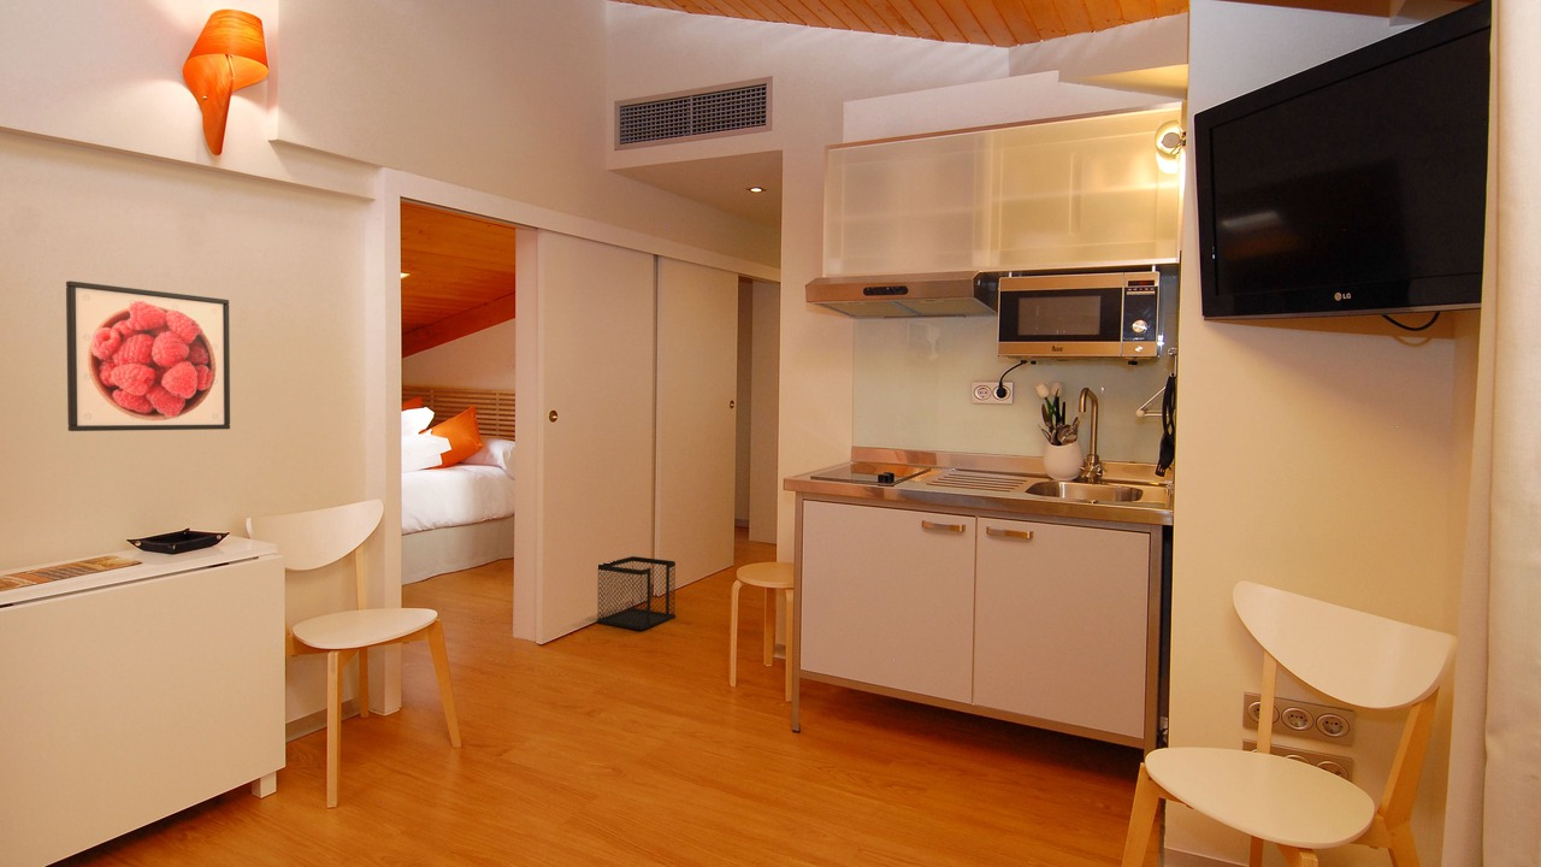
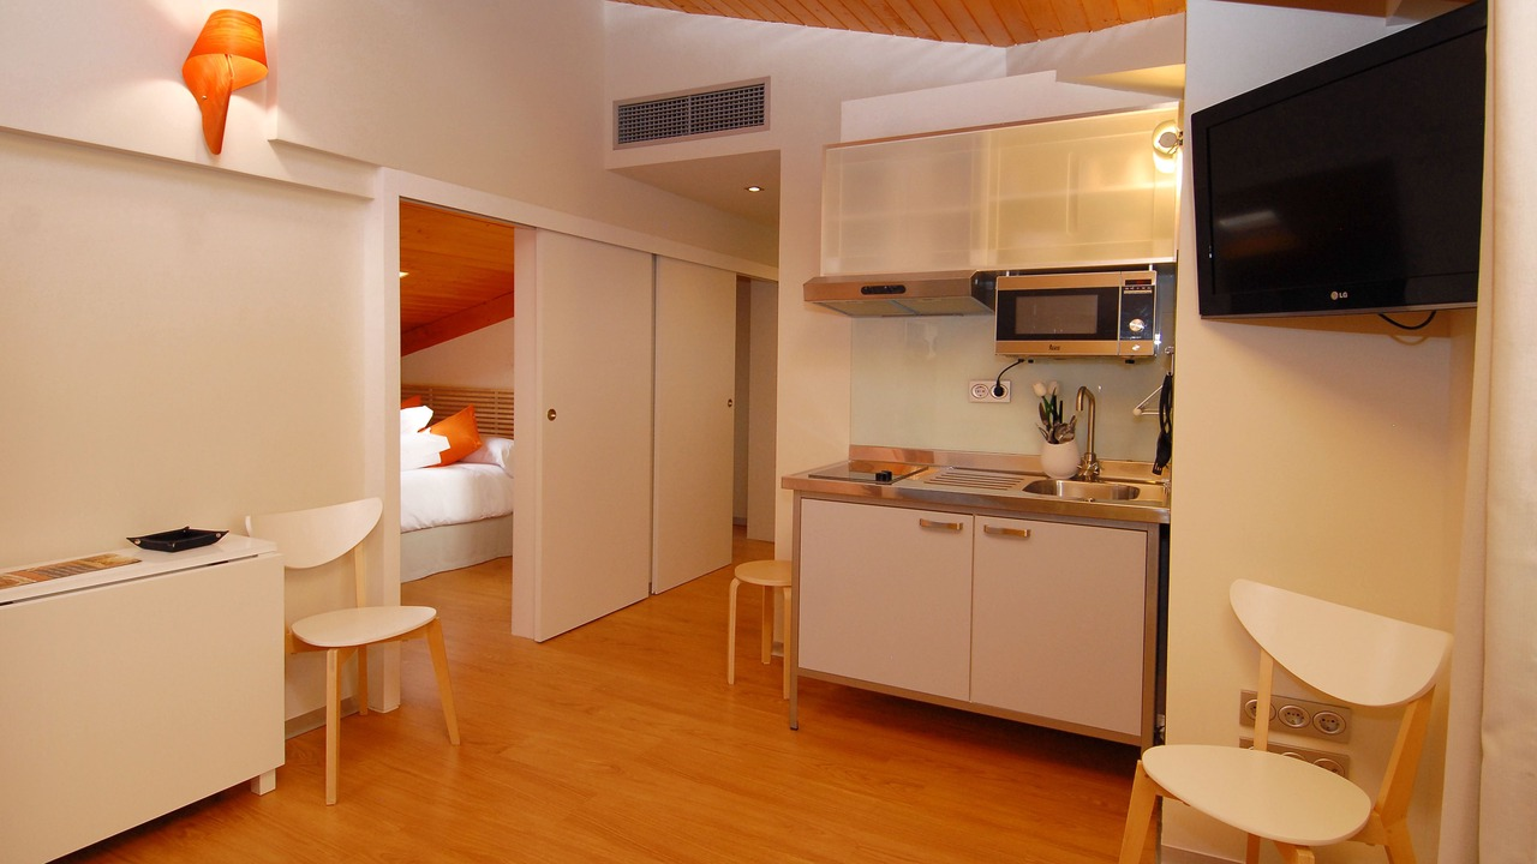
- wastebasket (637, 591)
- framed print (154, 360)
